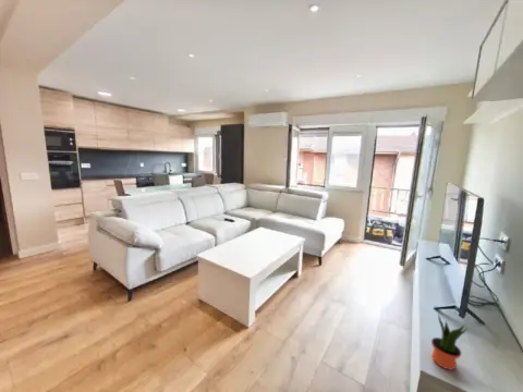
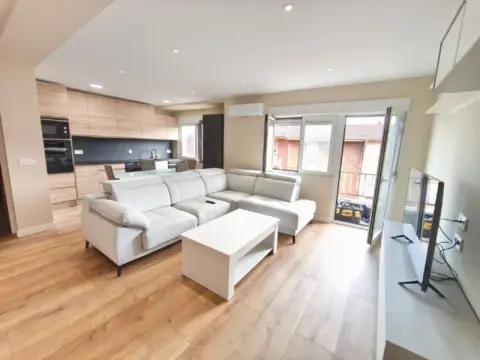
- potted plant (451, 340)
